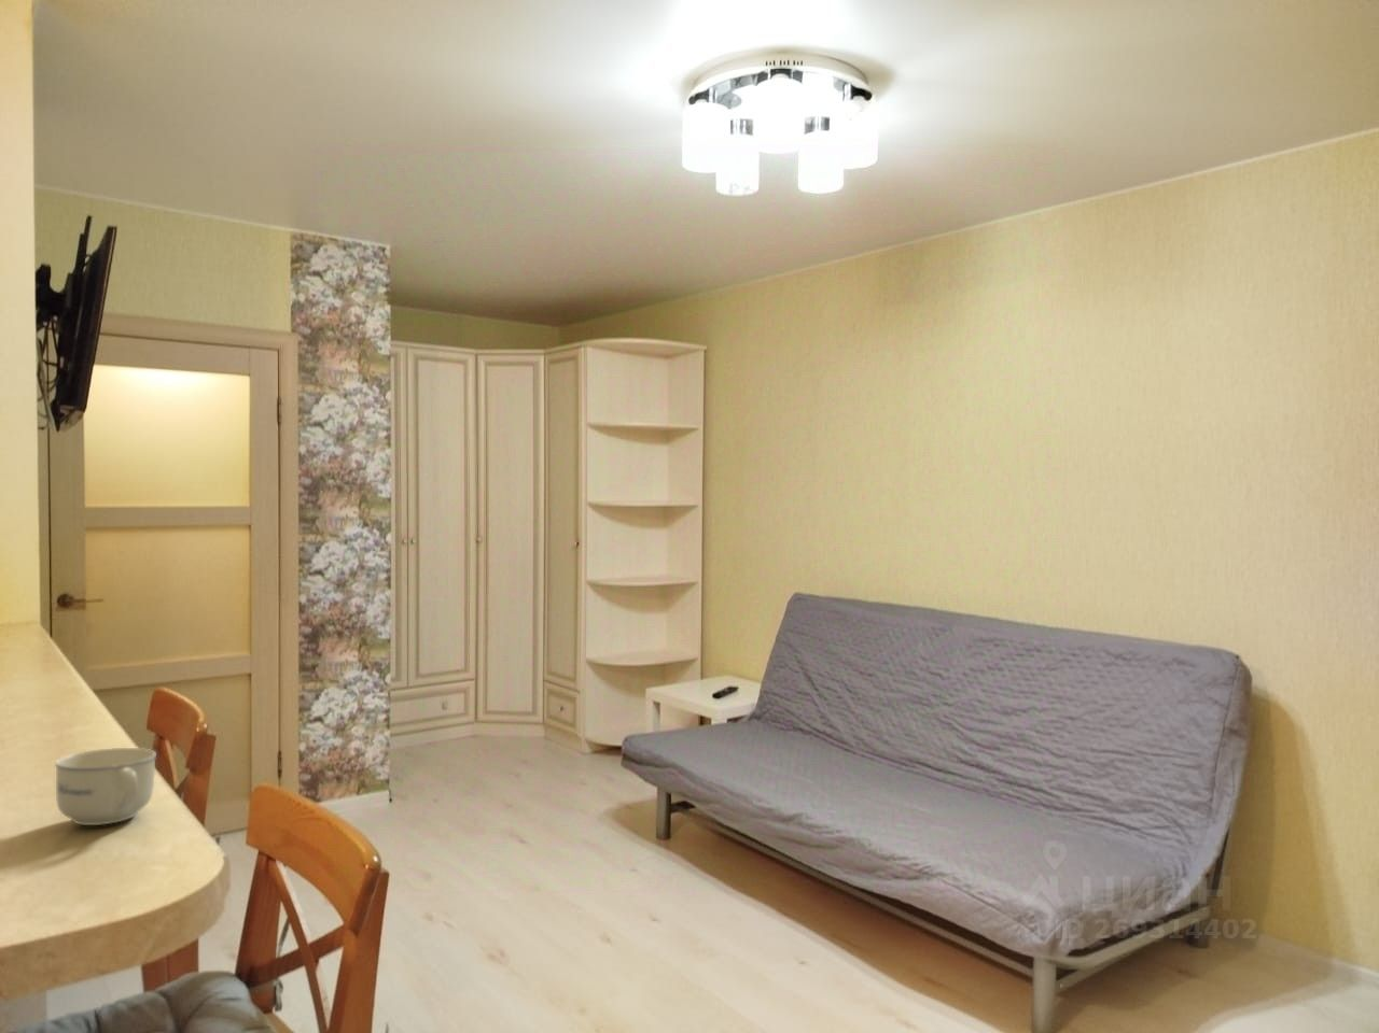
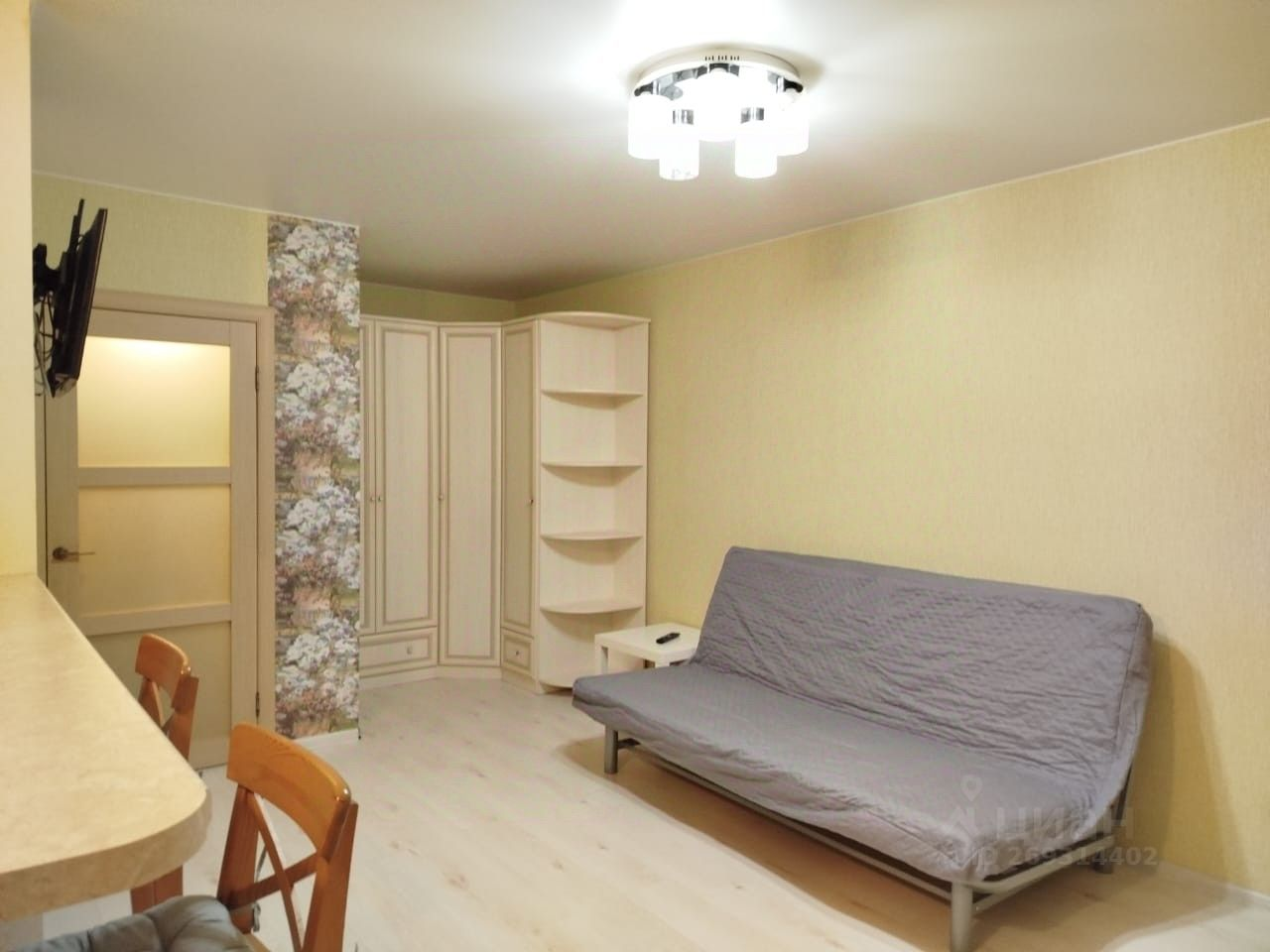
- cup (109, 790)
